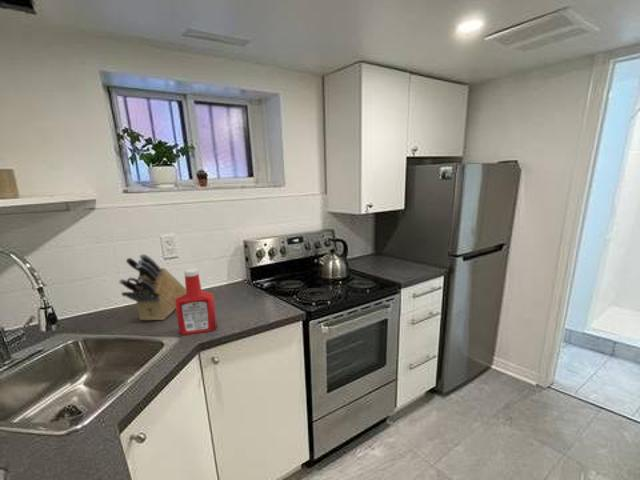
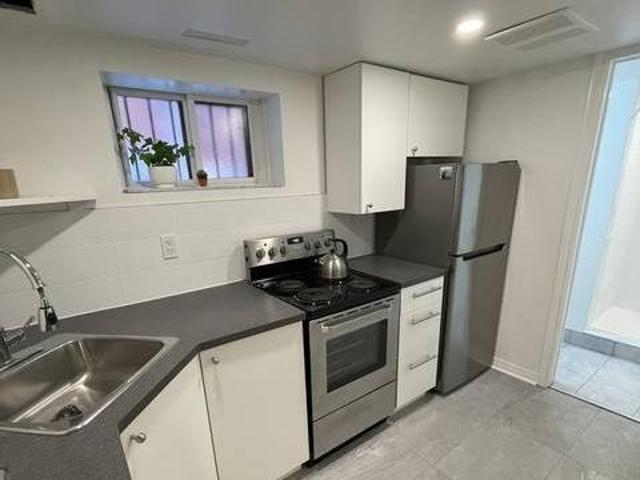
- soap bottle (194, 300)
- knife block (156, 281)
